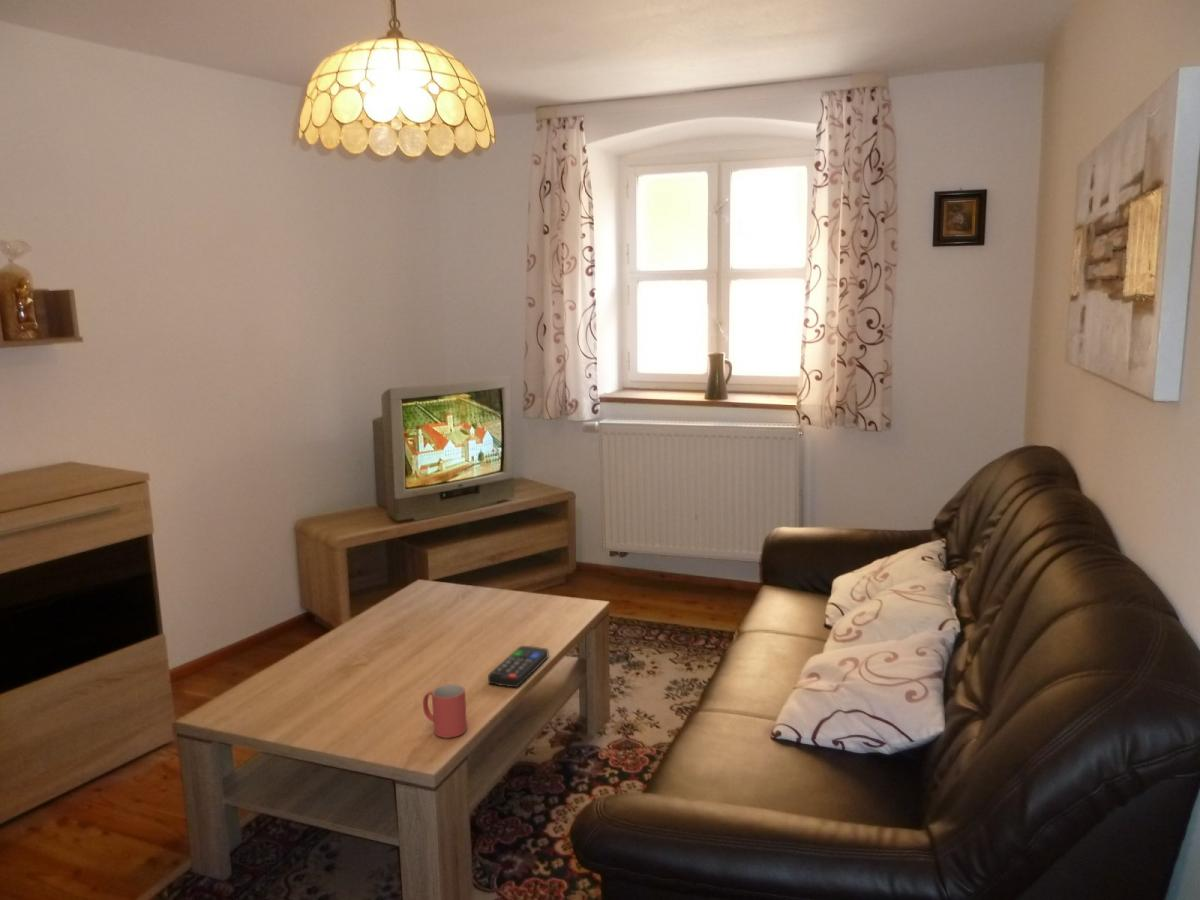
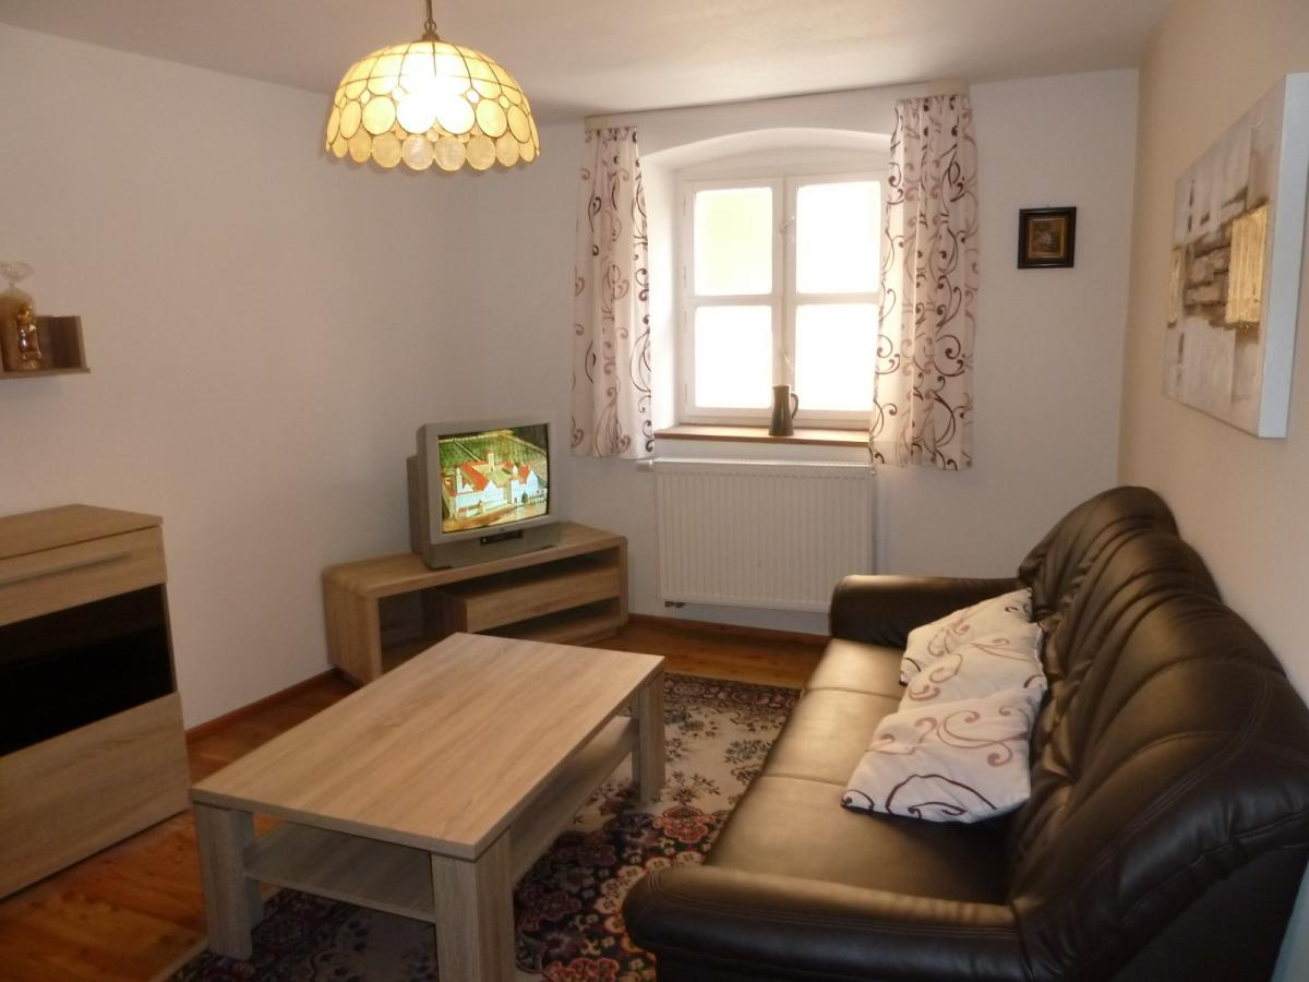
- remote control (519, 664)
- mug (443, 709)
